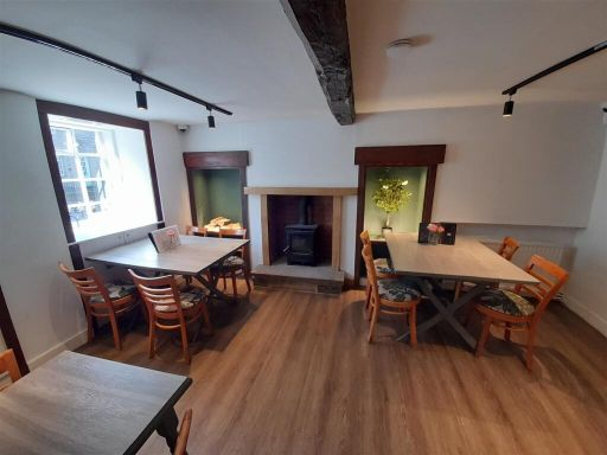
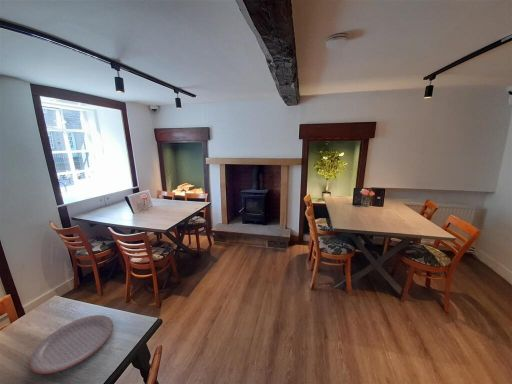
+ plate (75, 341)
